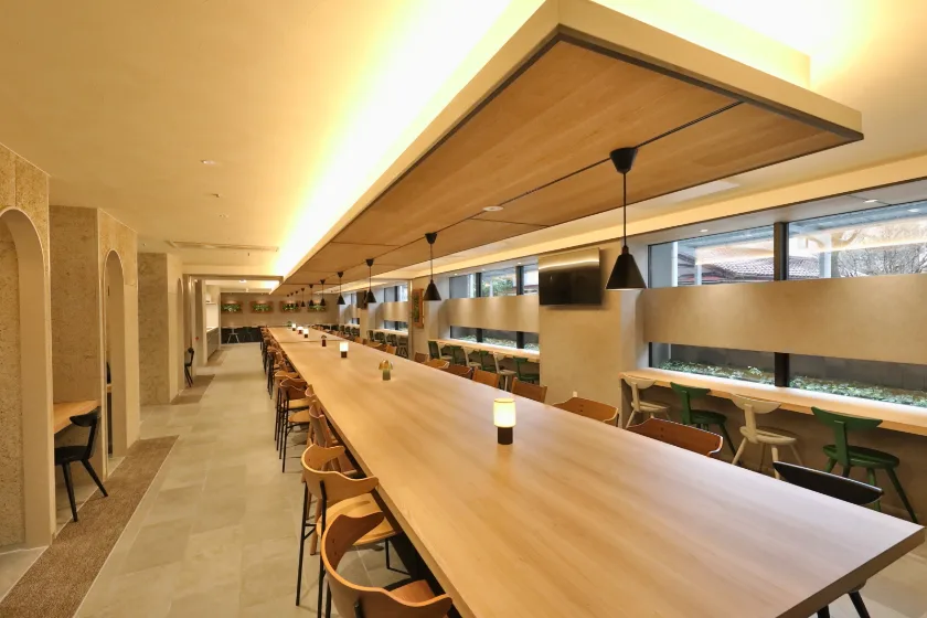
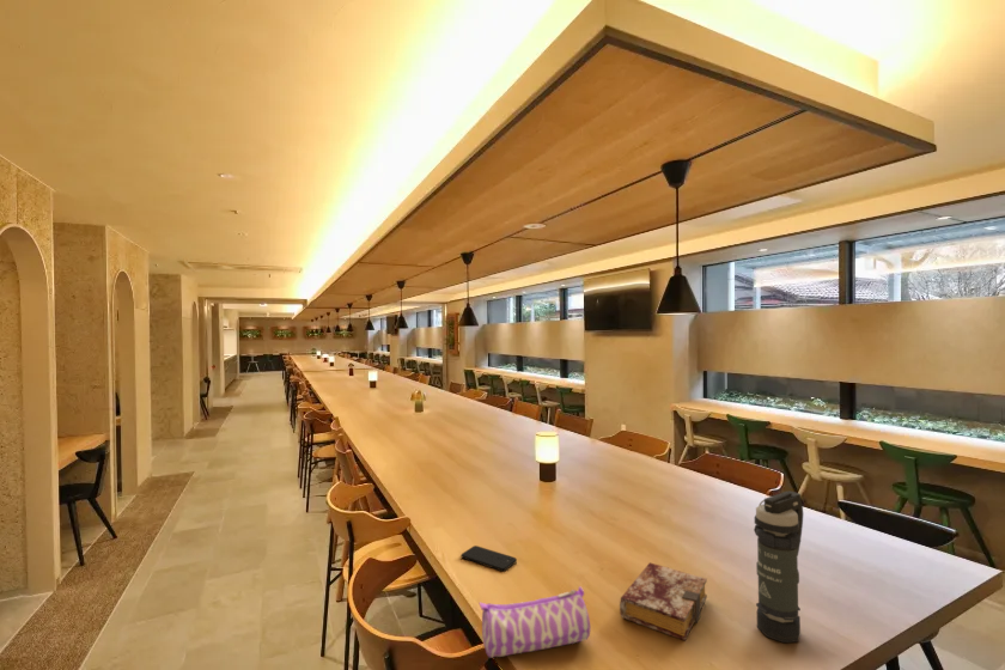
+ pencil case (536, 621)
+ smoke grenade (781, 561)
+ book (665, 597)
+ smartphone (488, 558)
